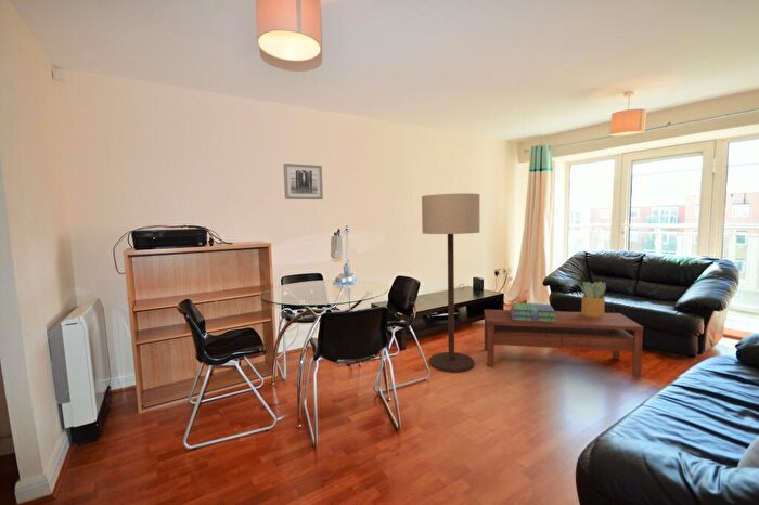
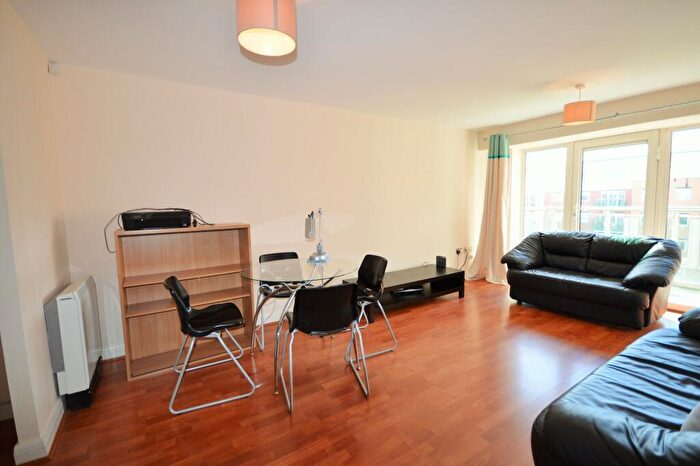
- potted plant (591, 298)
- wall art (304, 182)
- floor lamp (450, 281)
- stack of books (531, 311)
- coffee table (554, 339)
